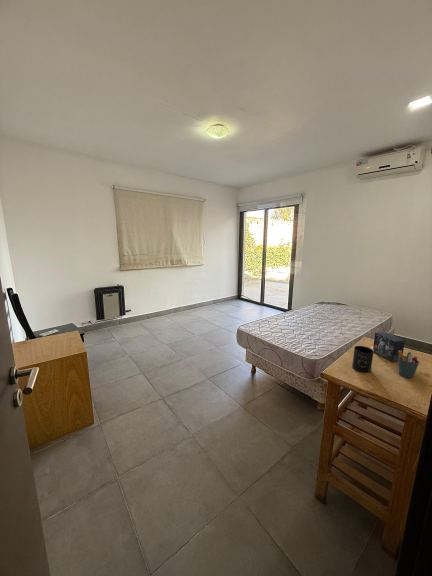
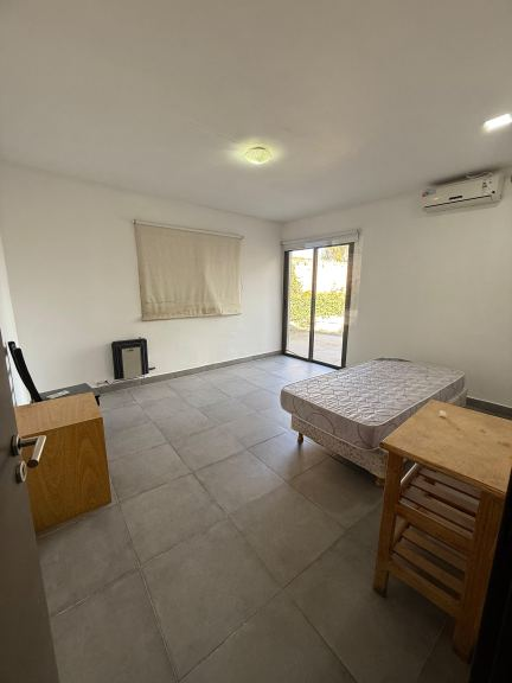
- pen holder (407, 363)
- small box (388, 346)
- mug (362, 357)
